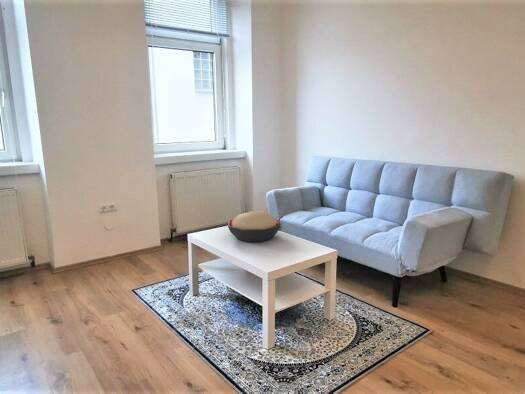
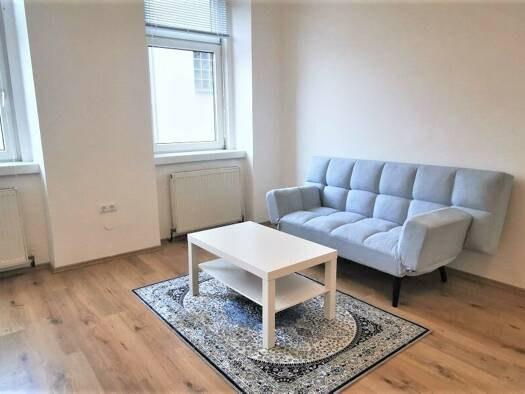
- decorative bowl (254, 224)
